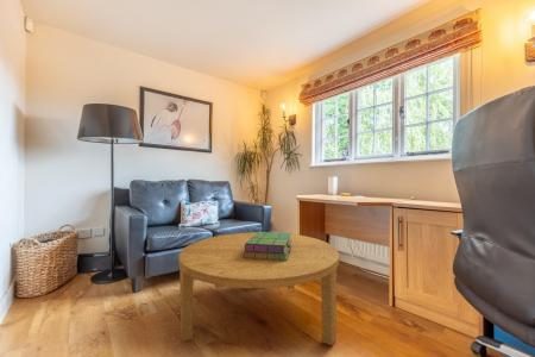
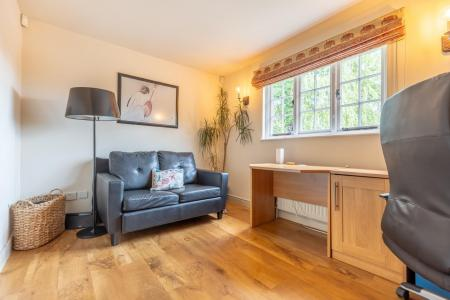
- coffee table (259, 282)
- stack of books (269, 244)
